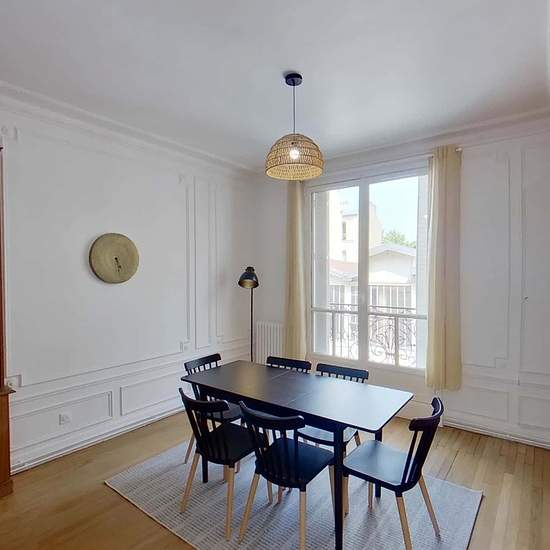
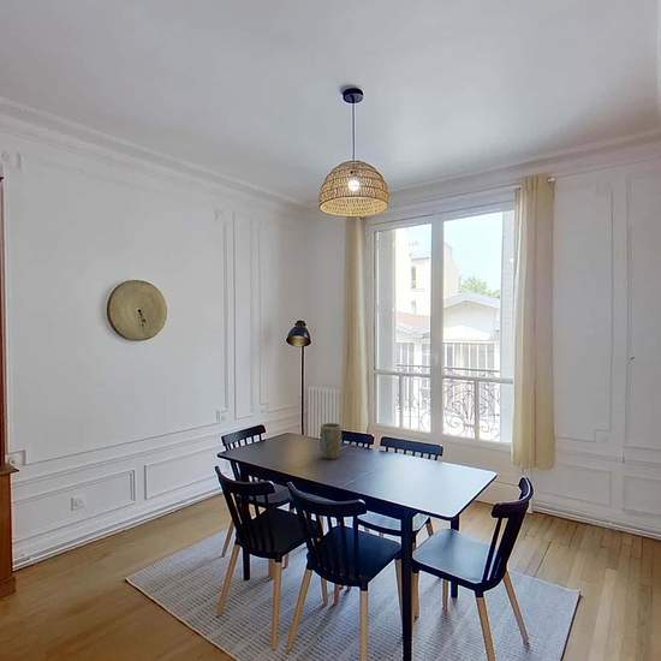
+ plant pot (330, 440)
